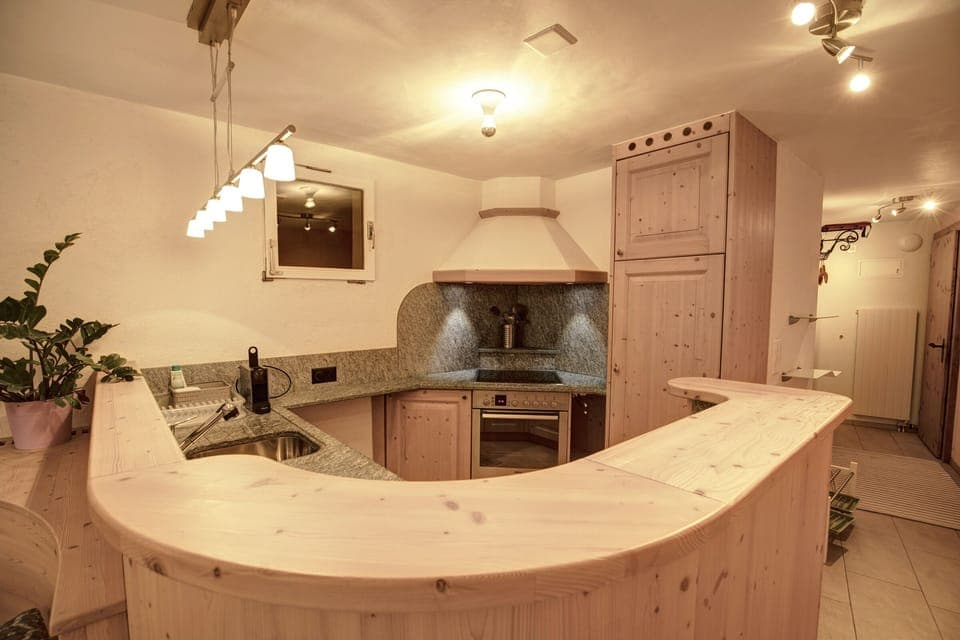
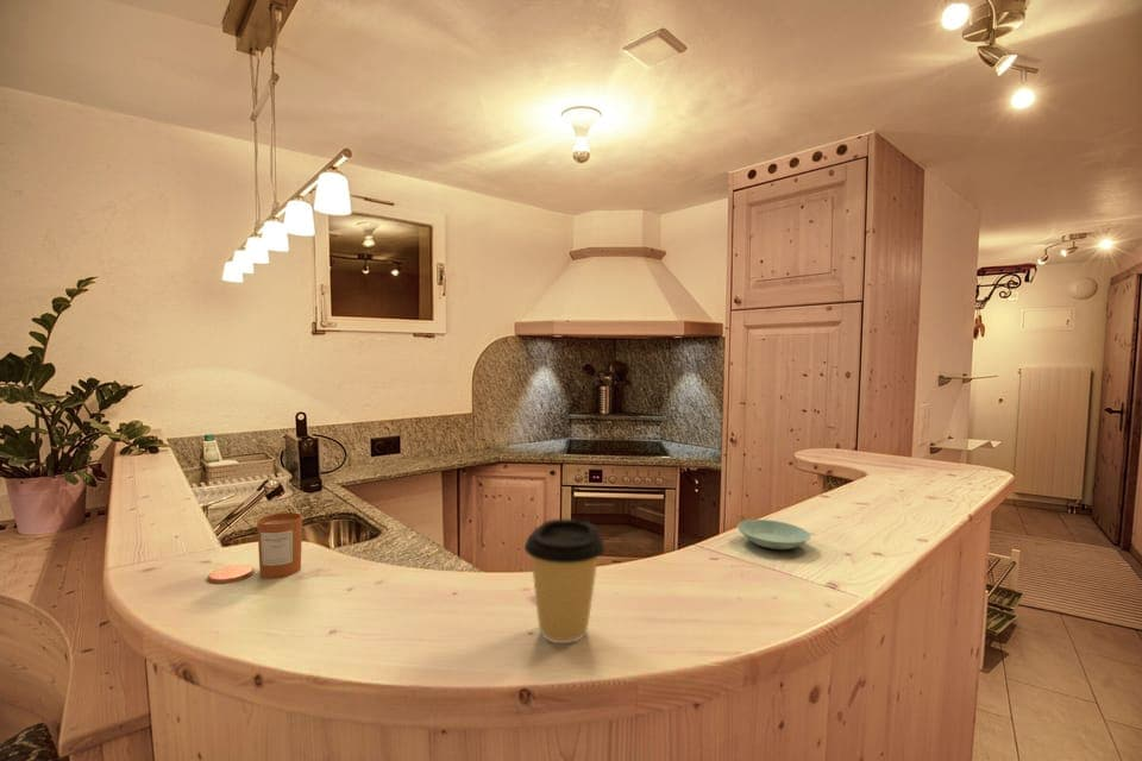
+ coffee cup (564, 581)
+ saucer (772, 536)
+ candle (258, 547)
